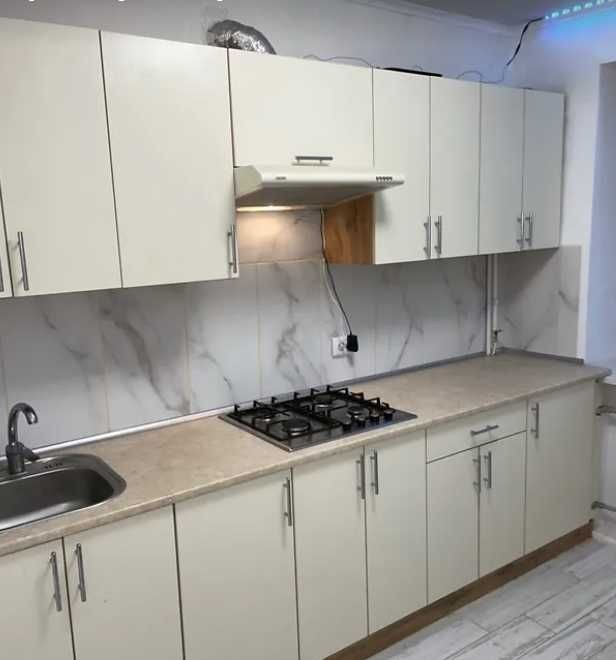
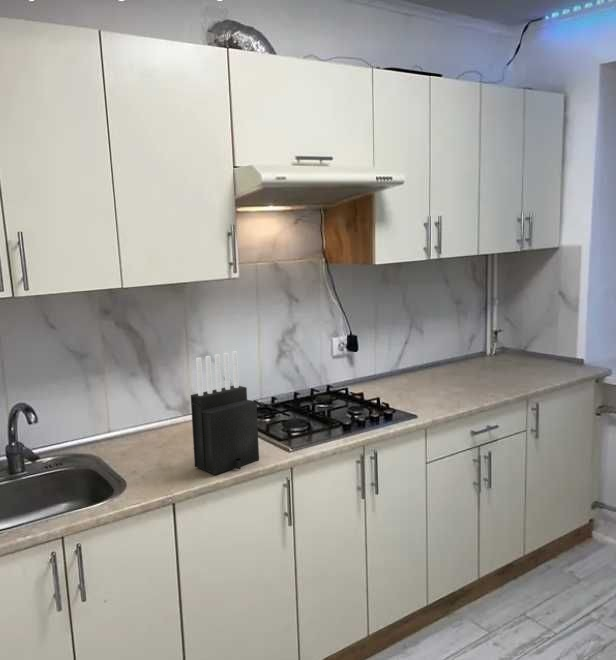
+ knife block (226, 410)
